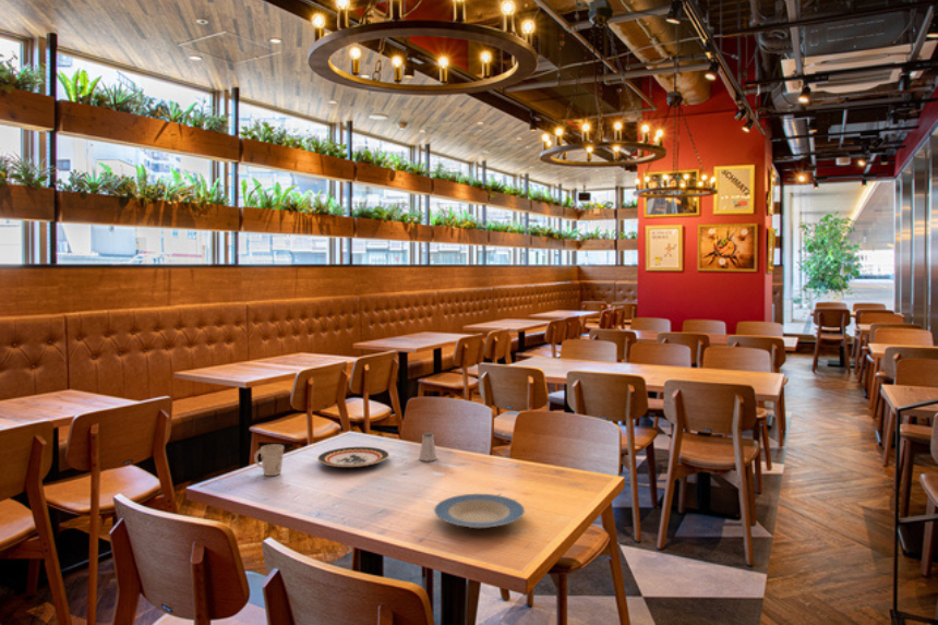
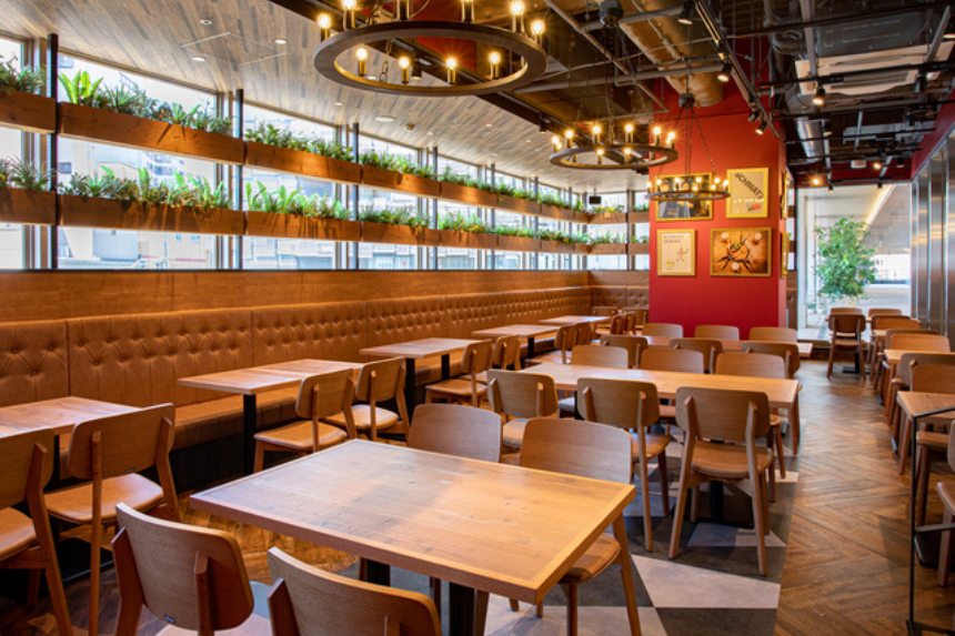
- plate (479, 514)
- saltshaker (428, 445)
- plate (353, 458)
- mug (267, 459)
